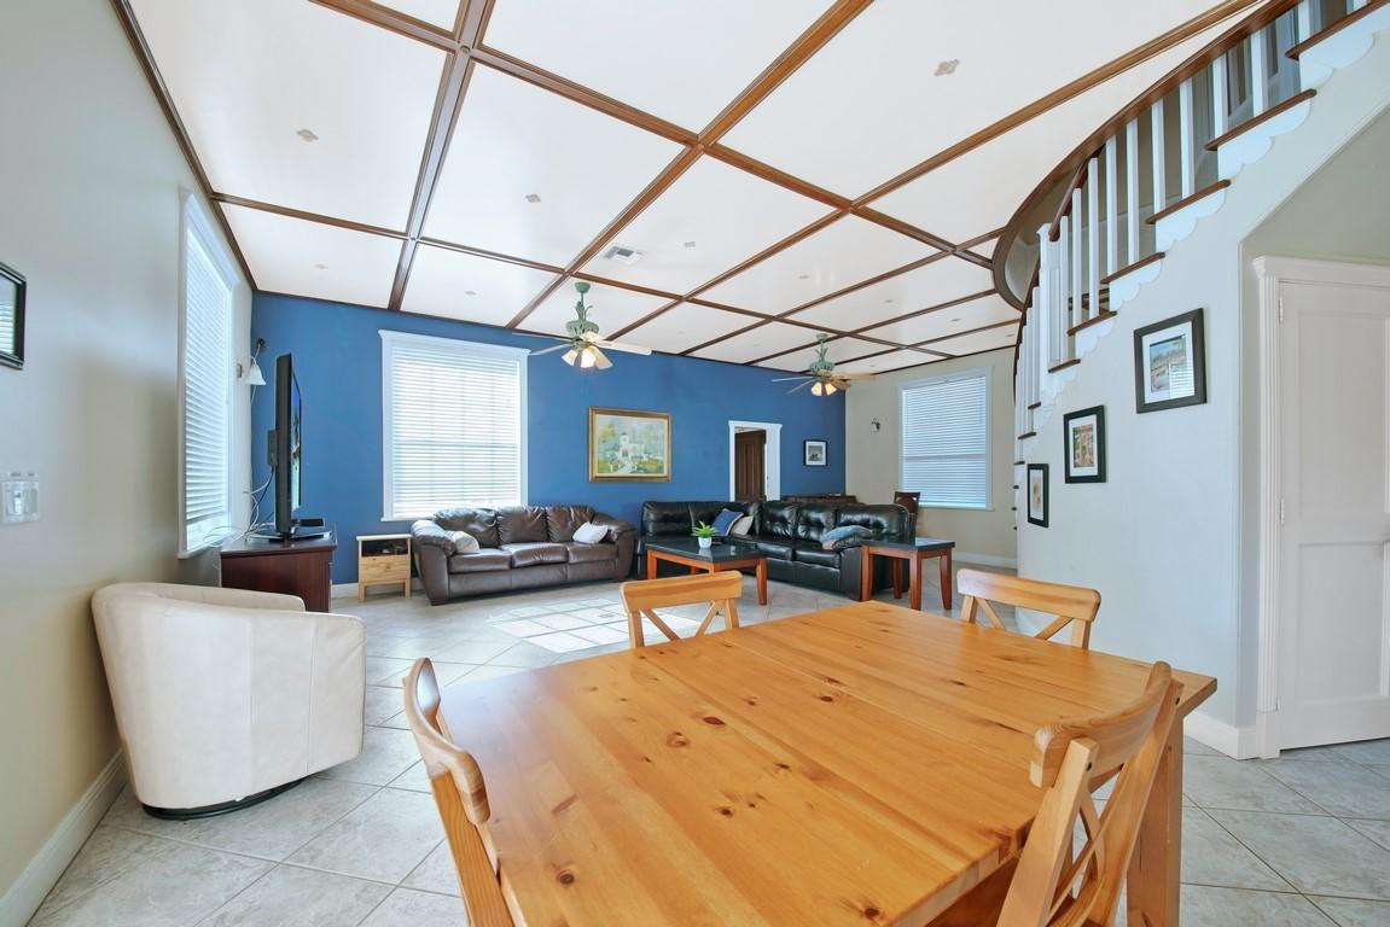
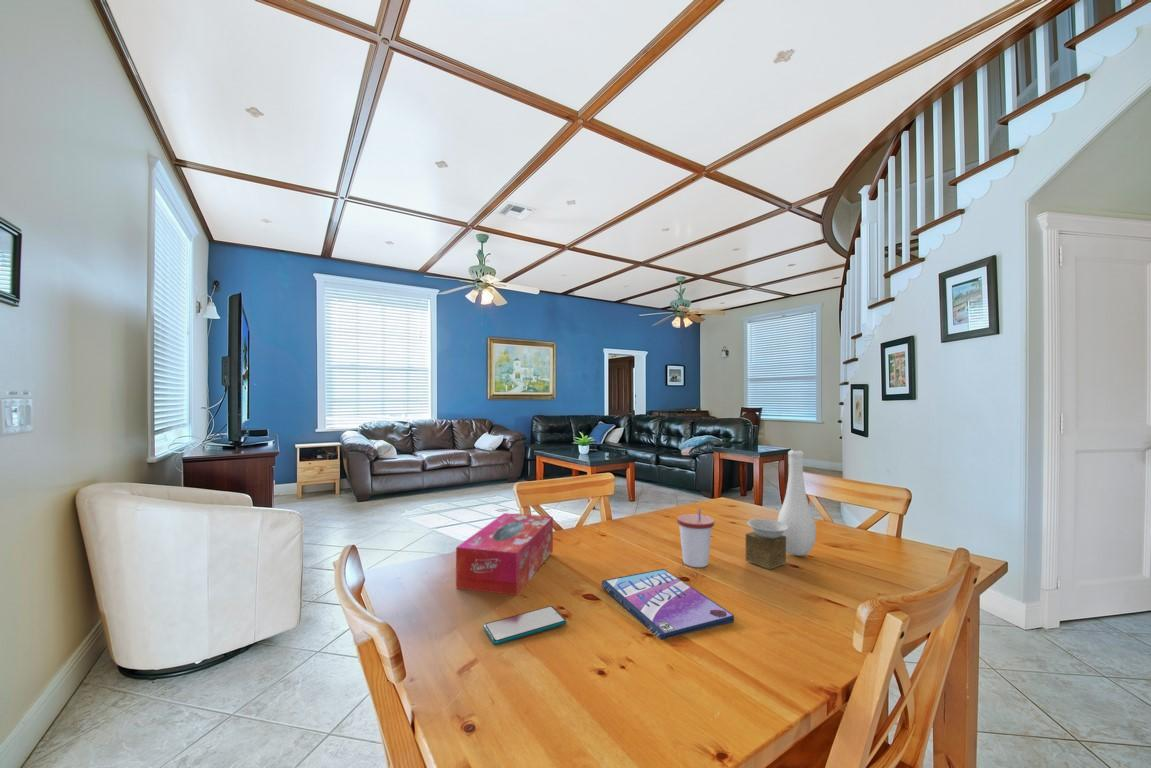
+ cup (695, 535)
+ vase (782, 505)
+ tissue box (509, 549)
+ video game case (662, 599)
+ smartphone (525, 624)
